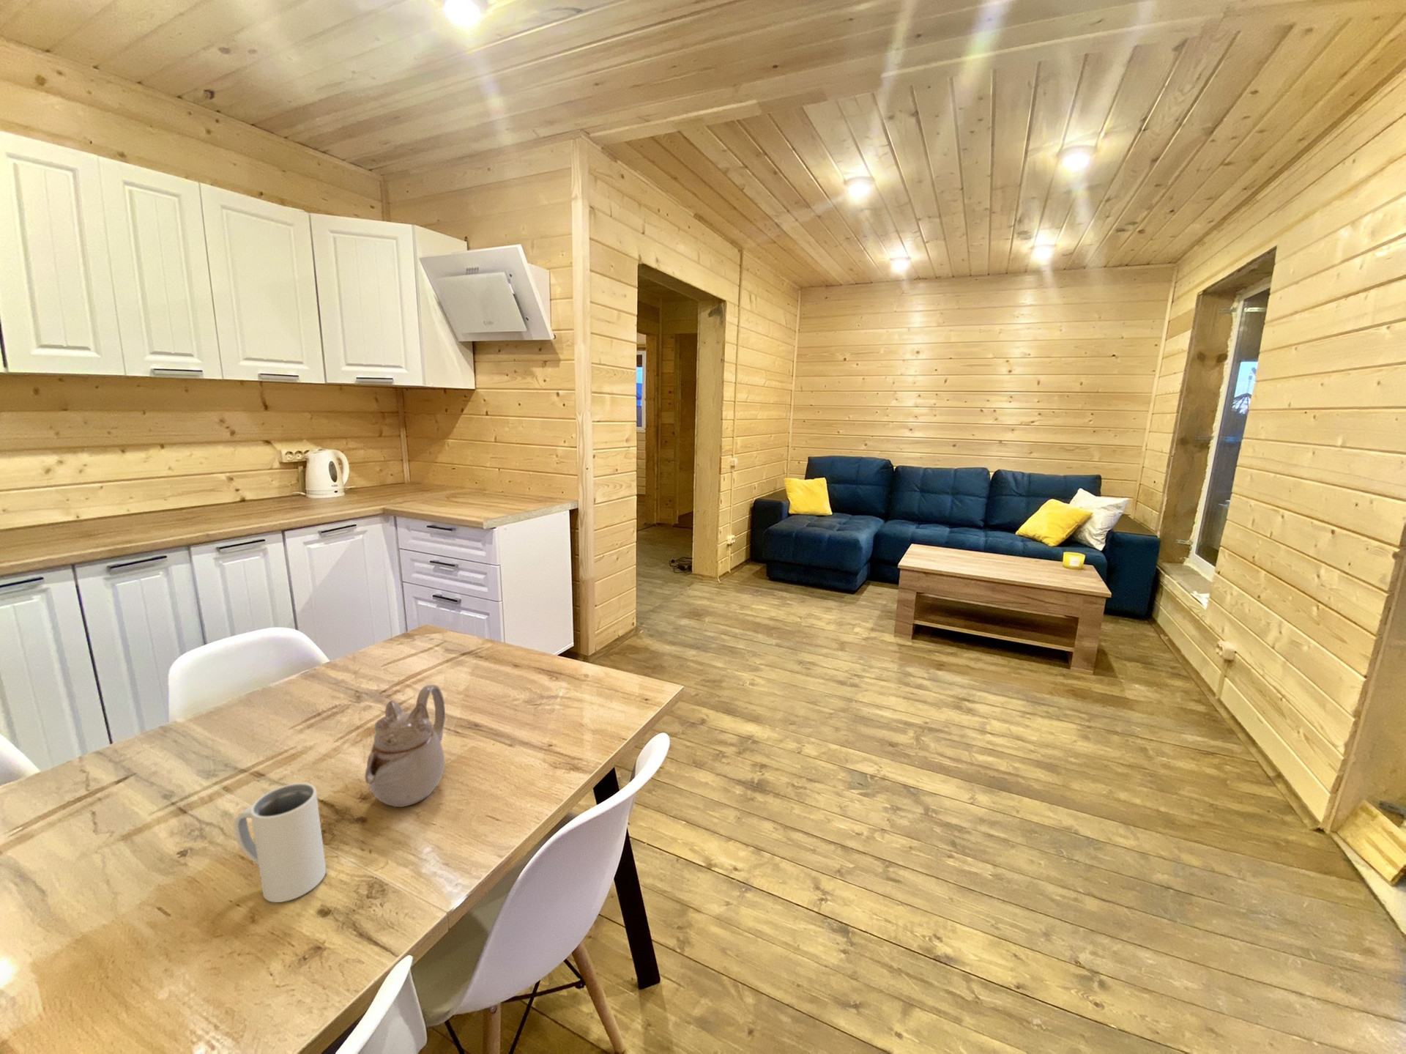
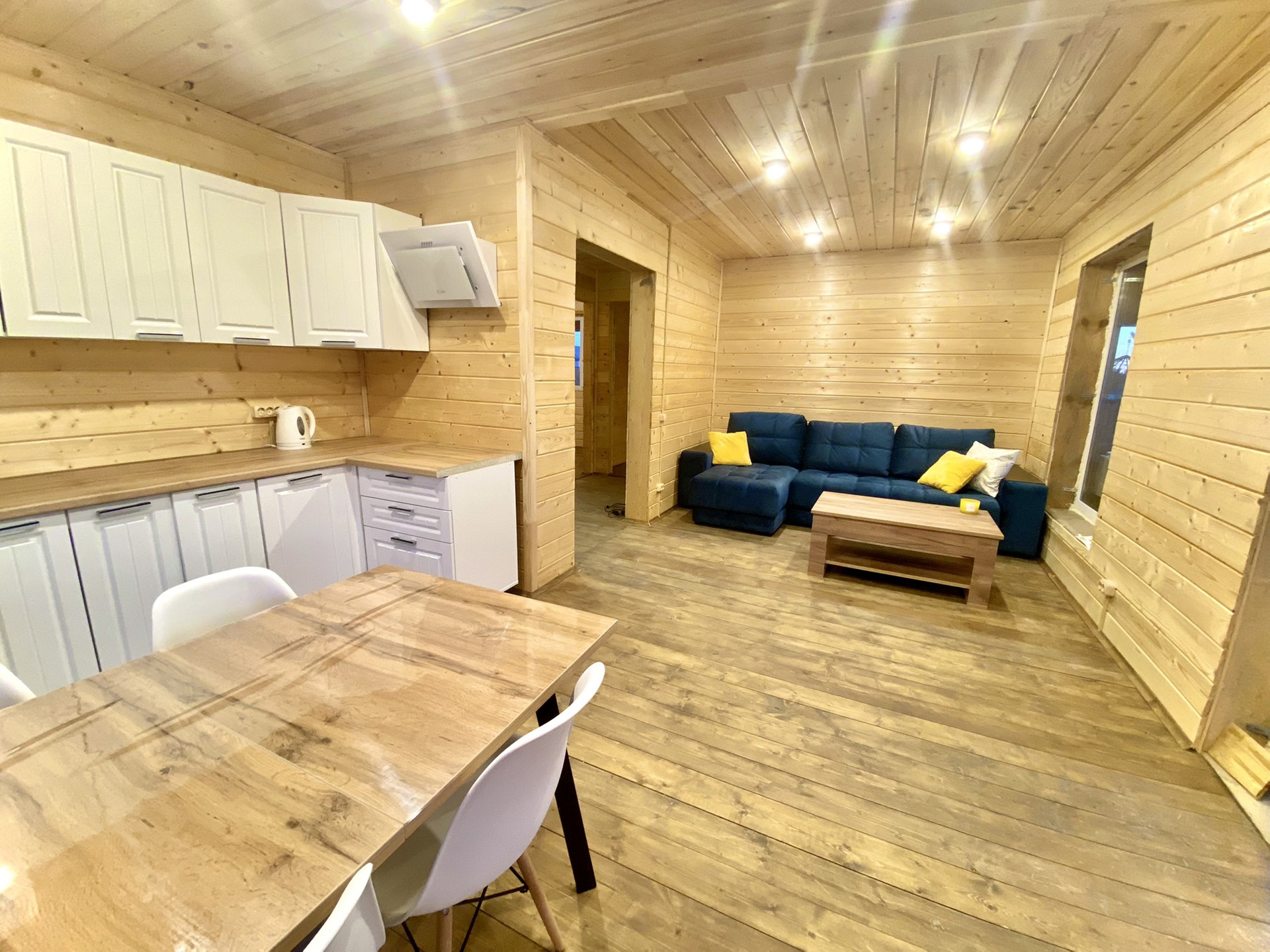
- mug (277, 840)
- teapot (409, 745)
